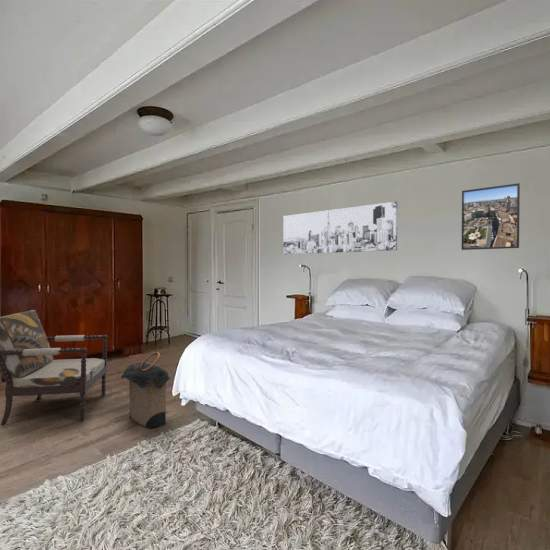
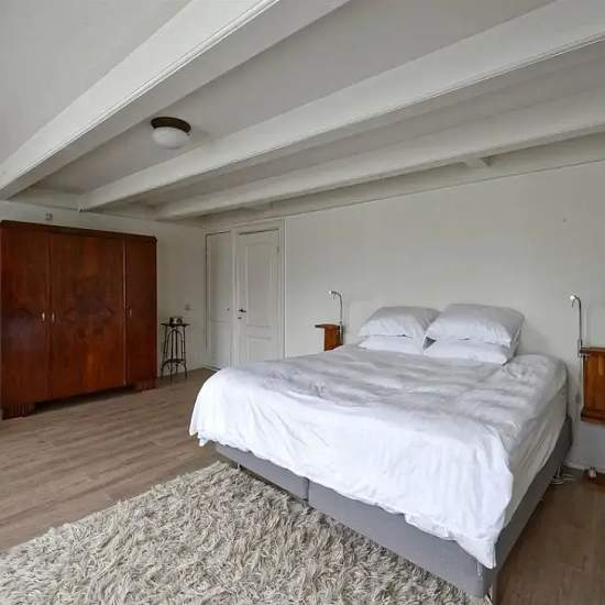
- laundry hamper (145, 385)
- armchair (52, 360)
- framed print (489, 218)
- wall art (333, 231)
